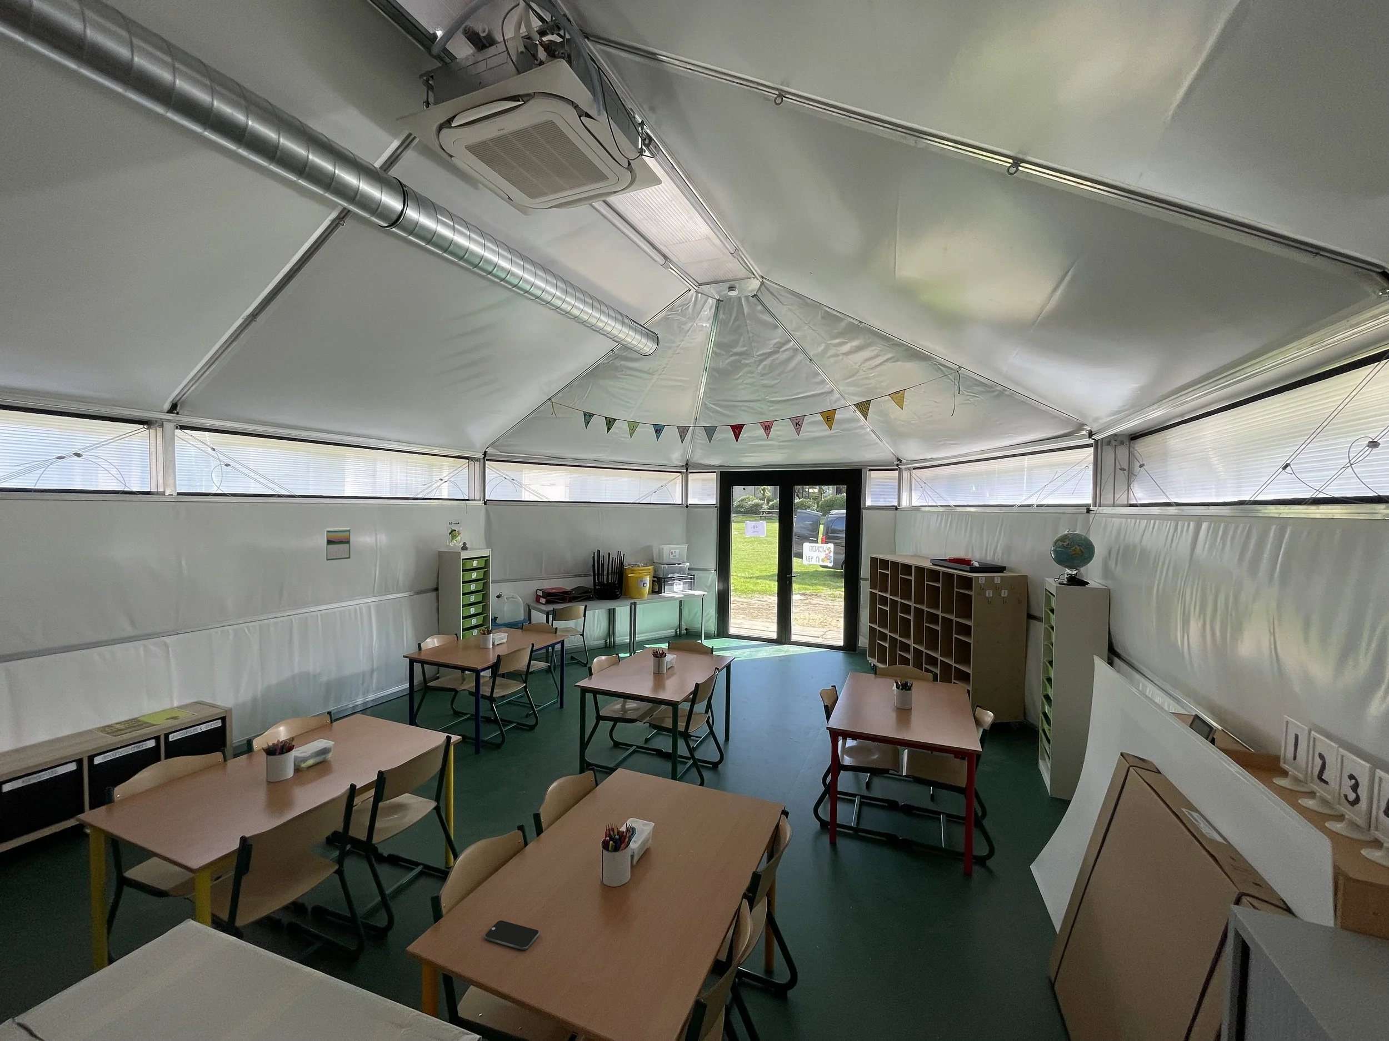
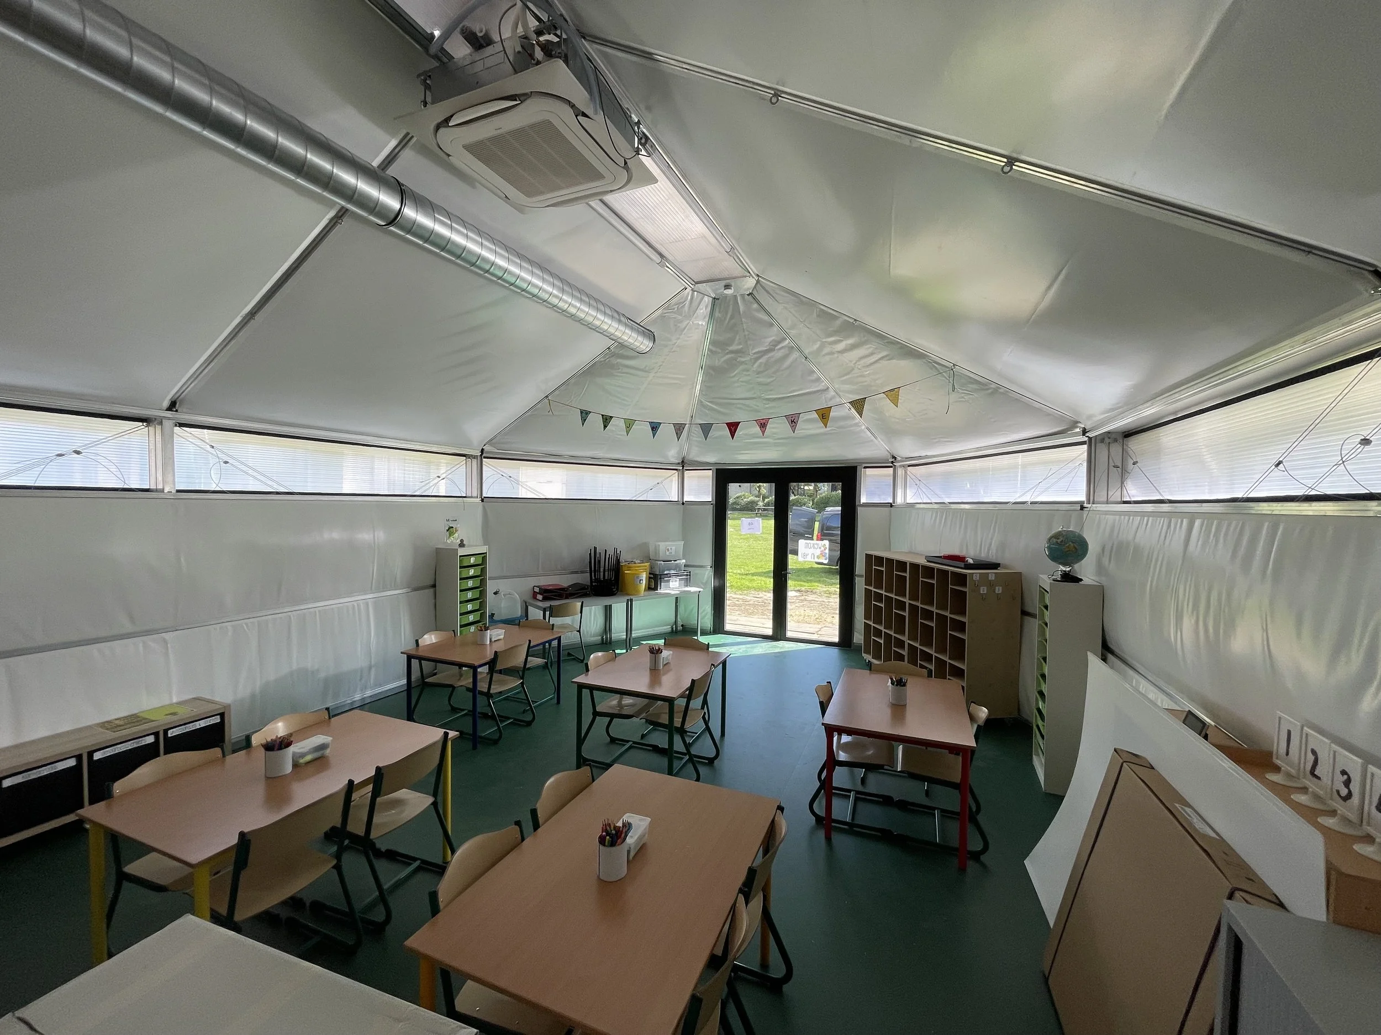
- calendar (338, 543)
- smartphone (512, 935)
